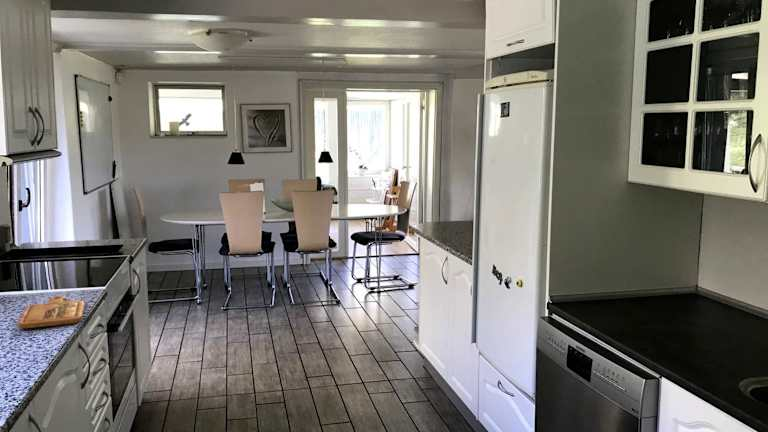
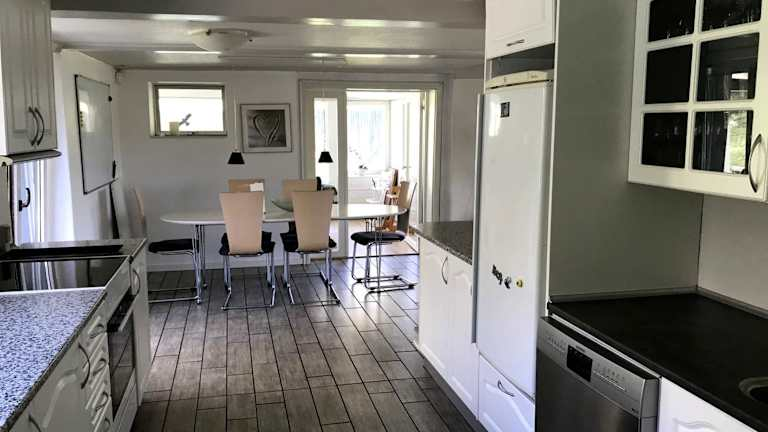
- cutting board (54, 309)
